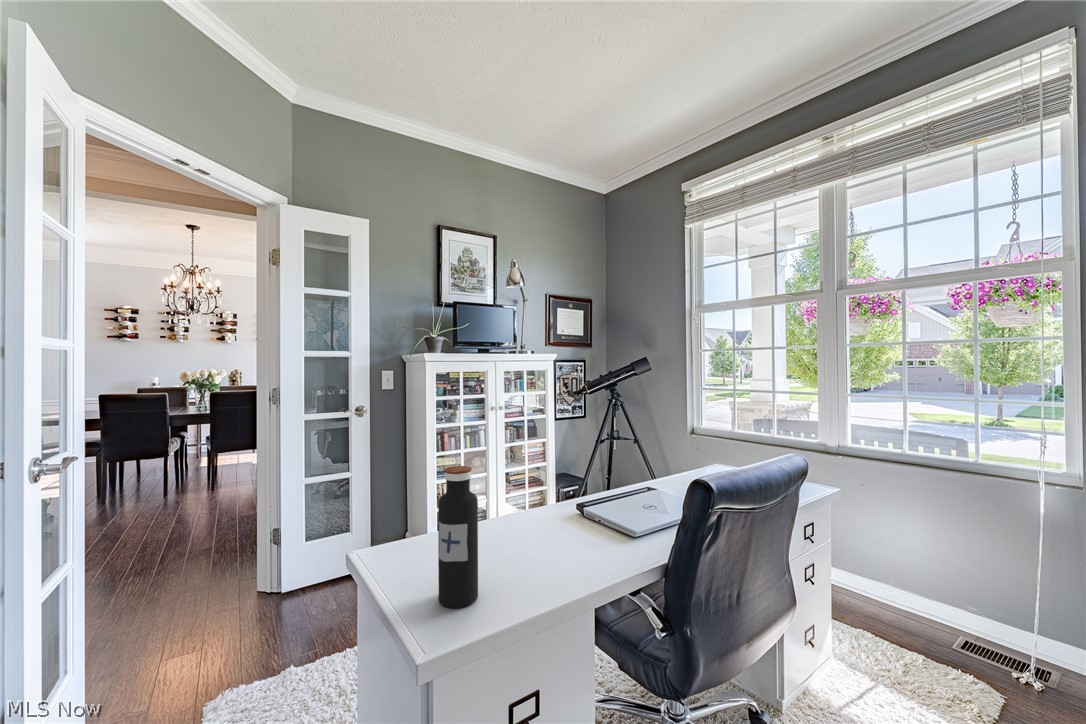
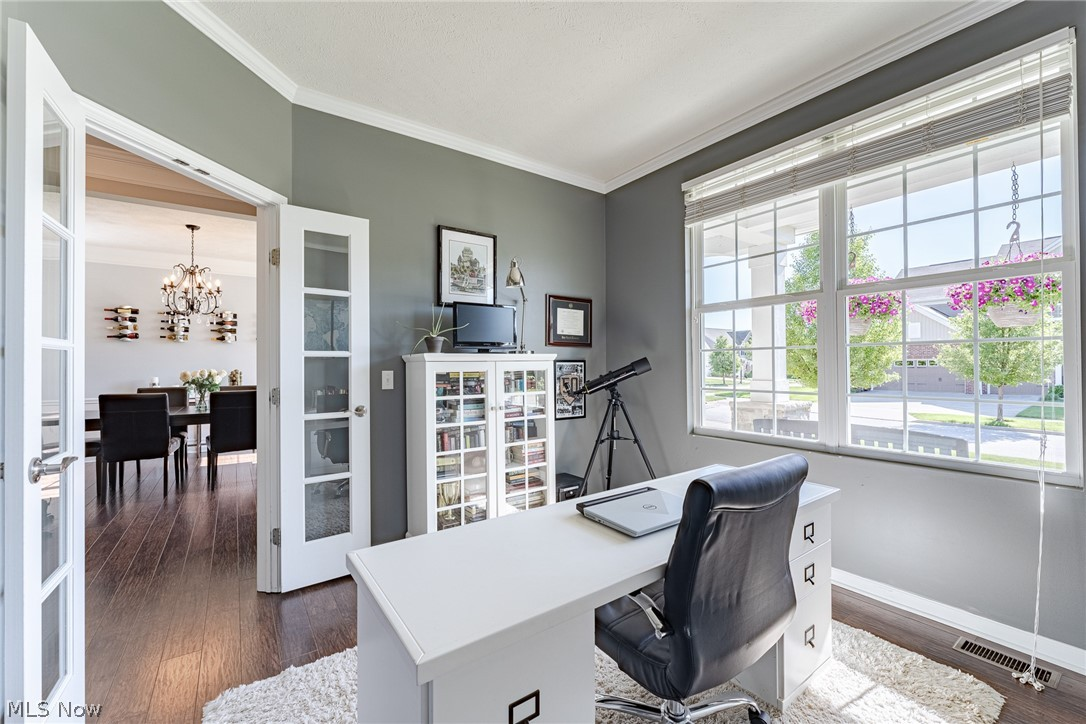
- water bottle (458, 533)
